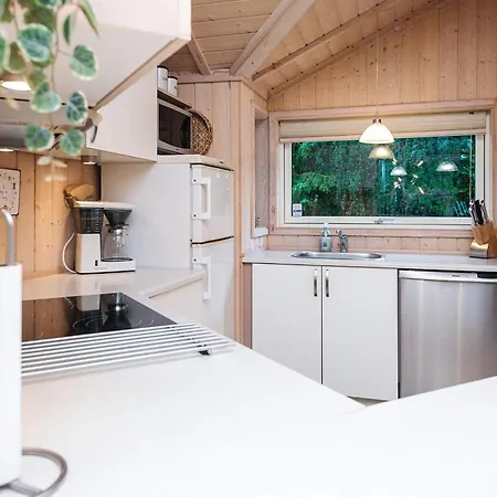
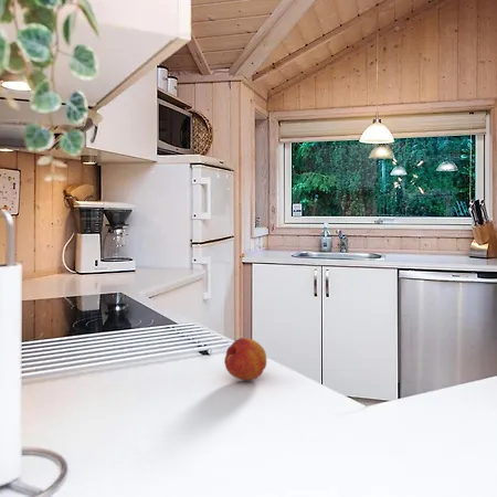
+ fruit (245, 358)
